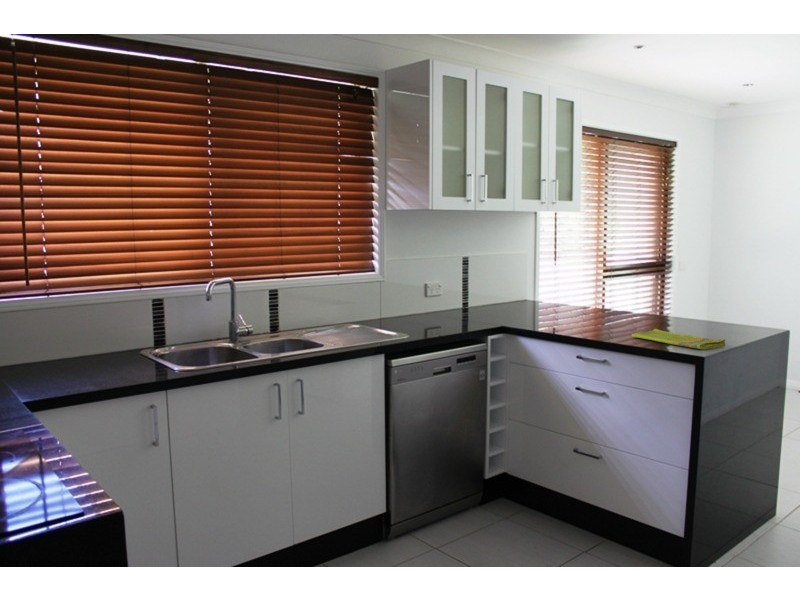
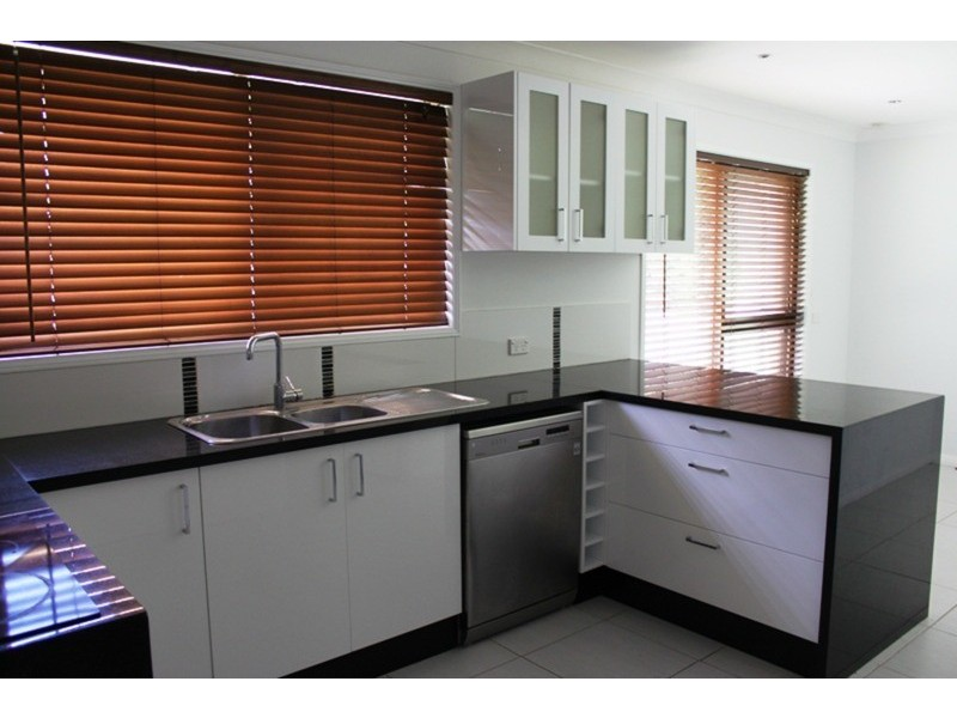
- dish towel (676, 338)
